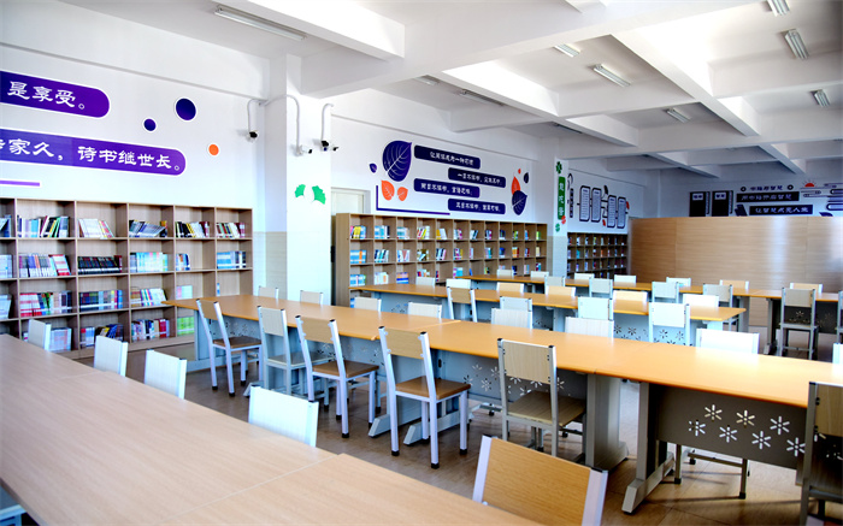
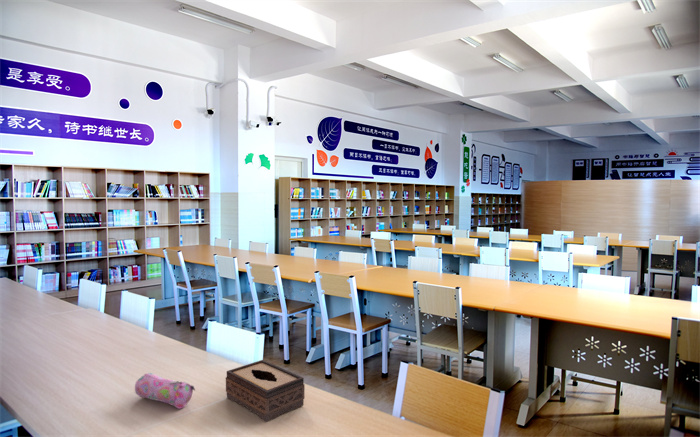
+ tissue box (264, 387)
+ pencil case (164, 389)
